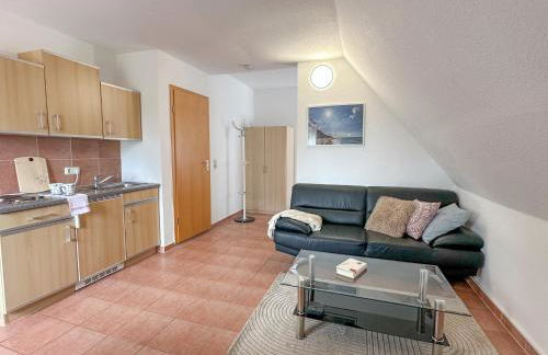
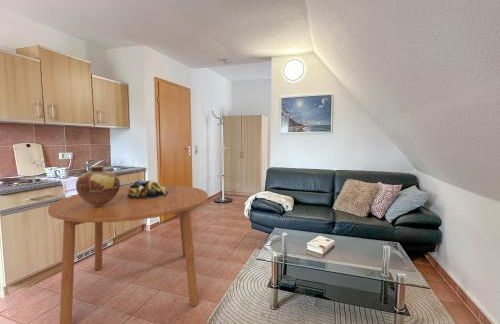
+ vase (98, 185)
+ dining table (138, 219)
+ fruit bowl (148, 187)
